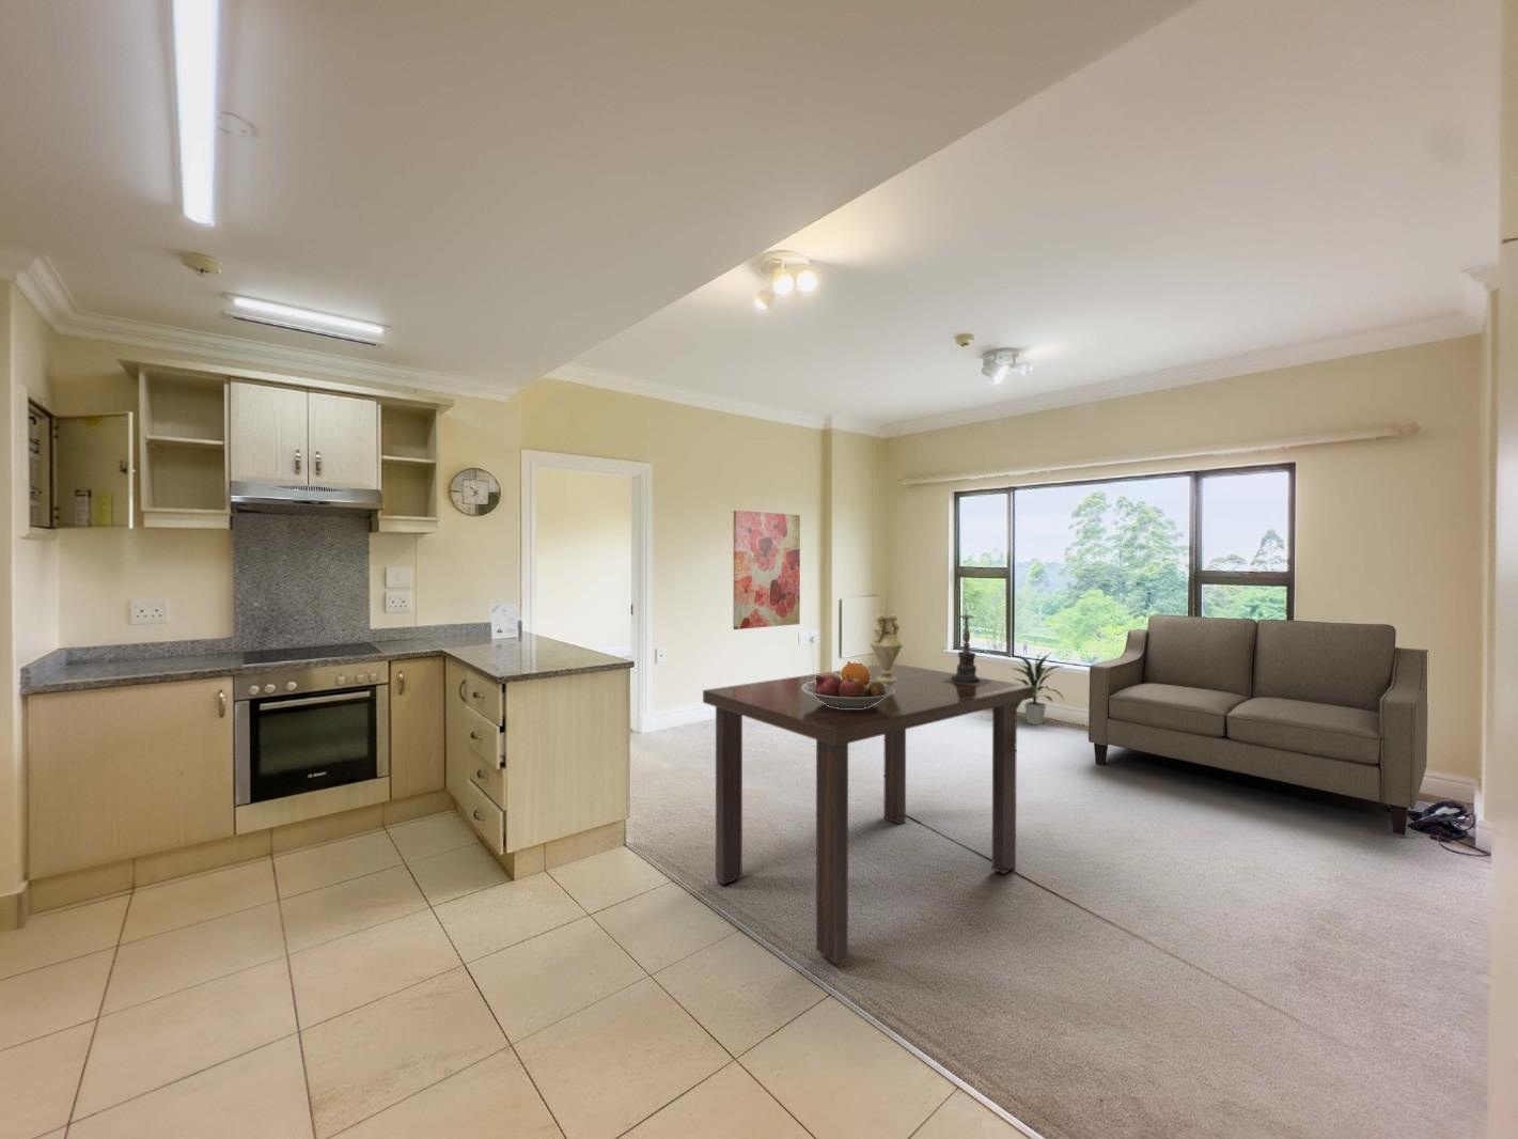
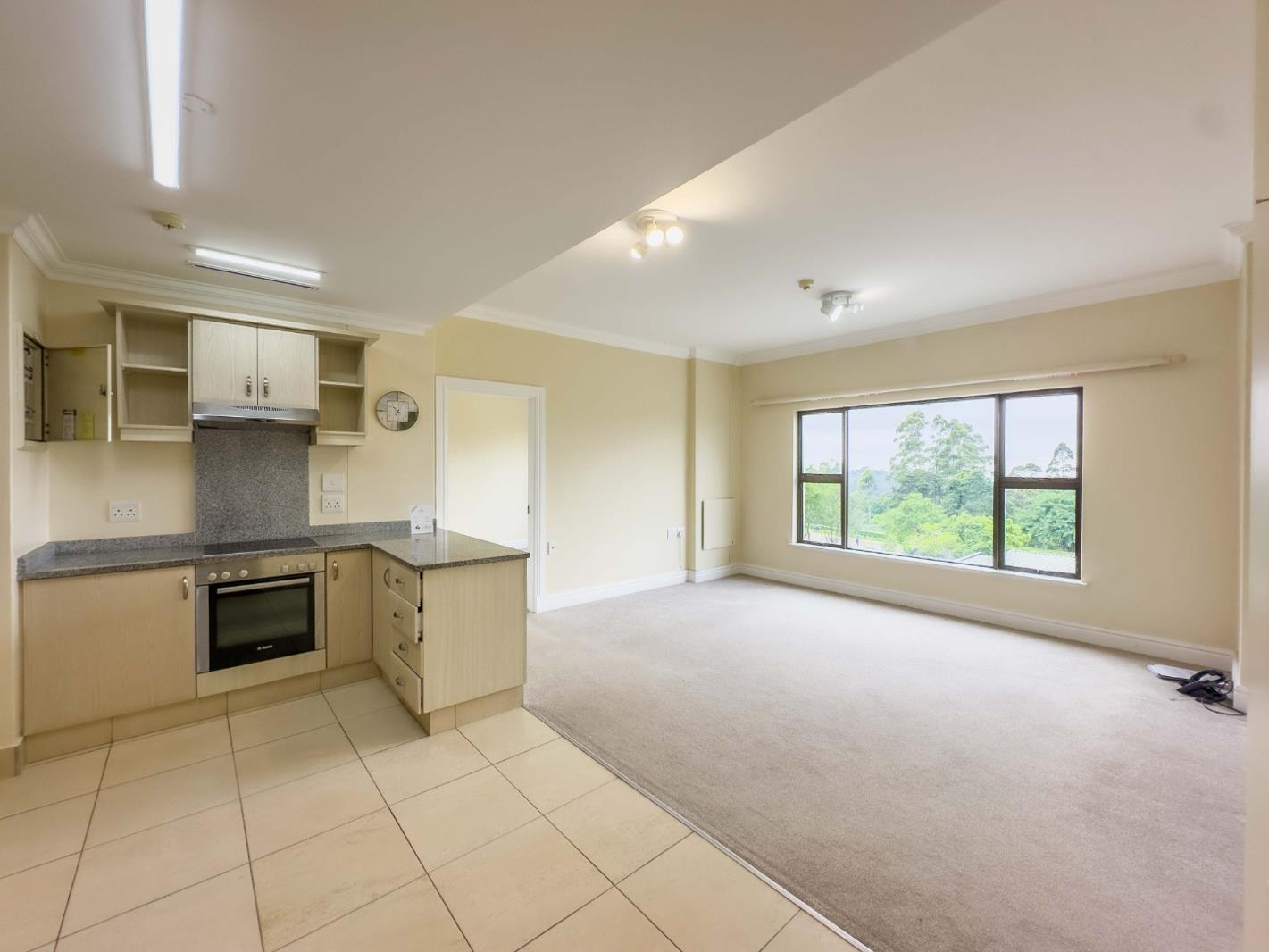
- indoor plant (1034, 686)
- sofa (1245, 699)
- fruit bowl (848, 684)
- vase (885, 646)
- candle holder (967, 642)
- dining table (884, 781)
- wall art (767, 570)
